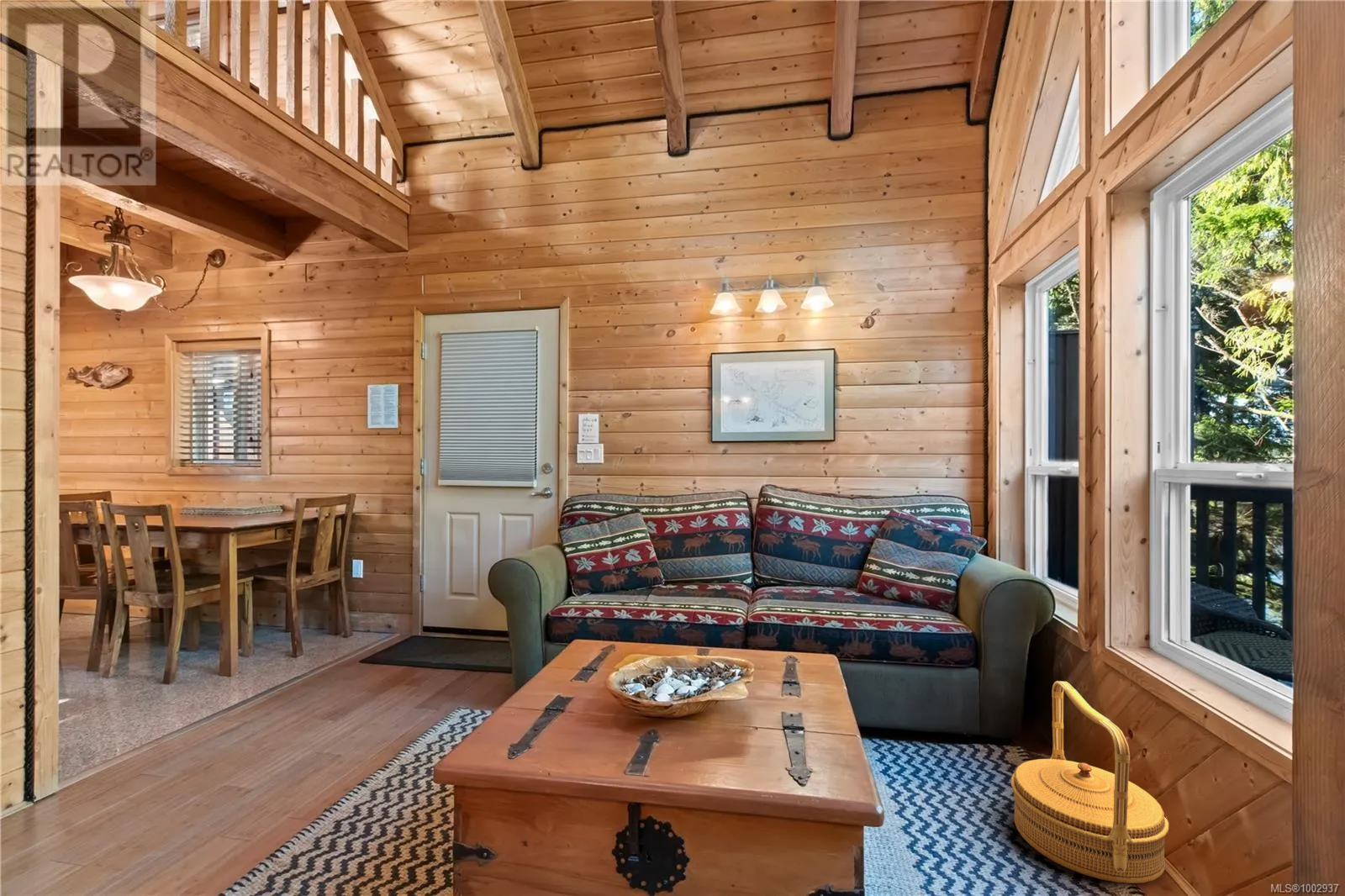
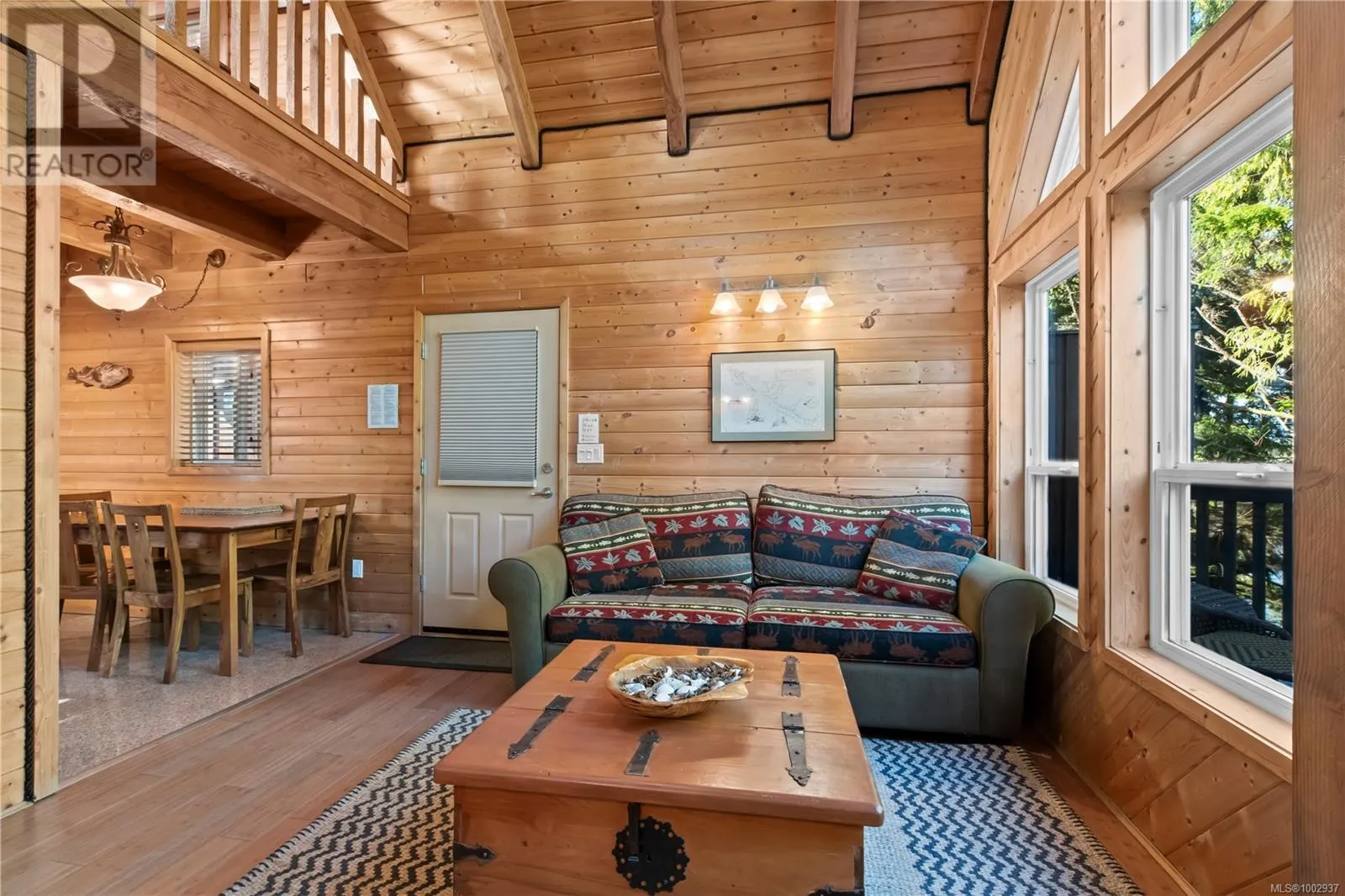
- woven basket (1084, 771)
